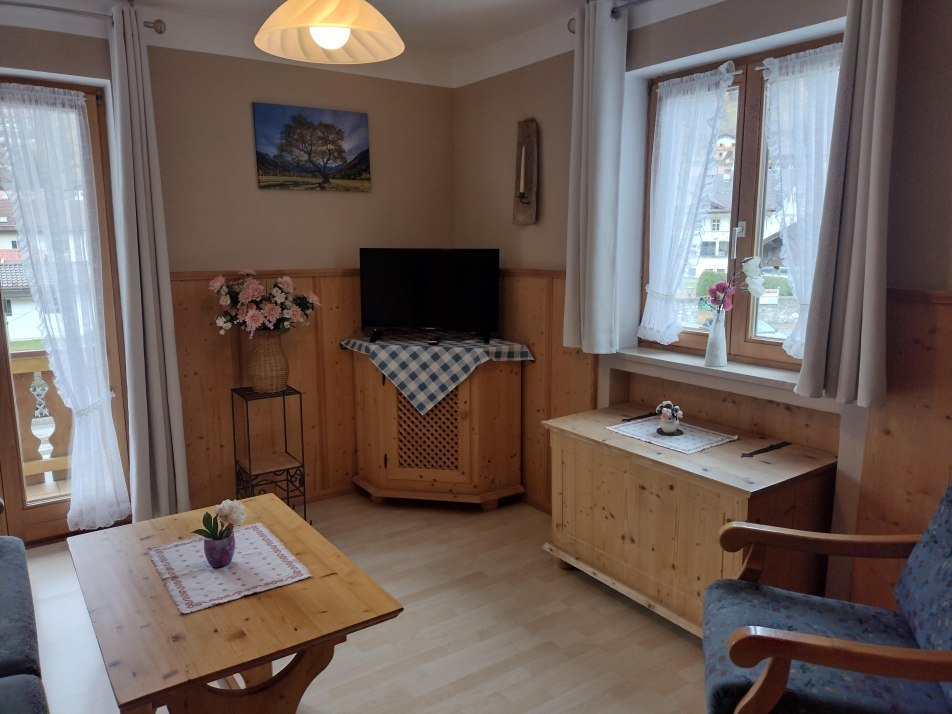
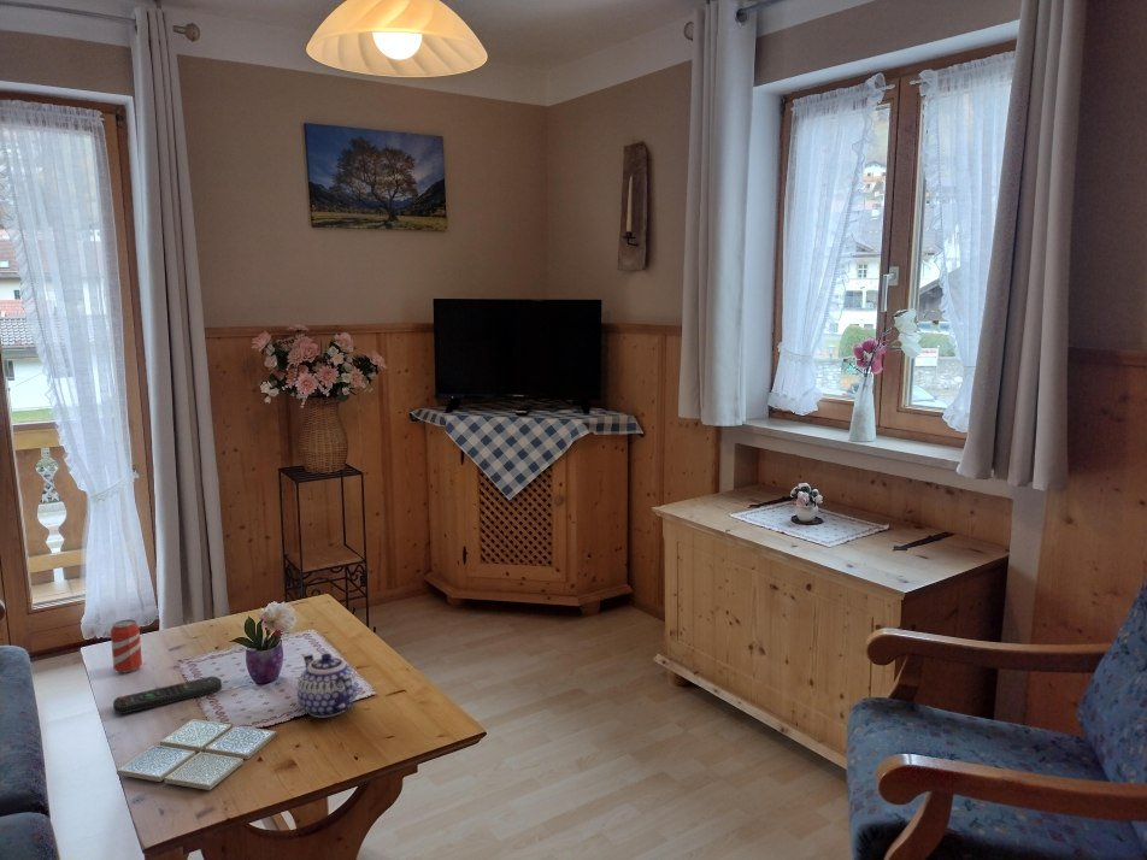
+ remote control (169, 694)
+ beverage can (125, 646)
+ drink coaster (200, 752)
+ teapot (327, 681)
